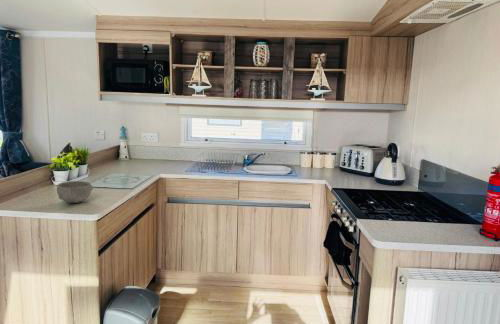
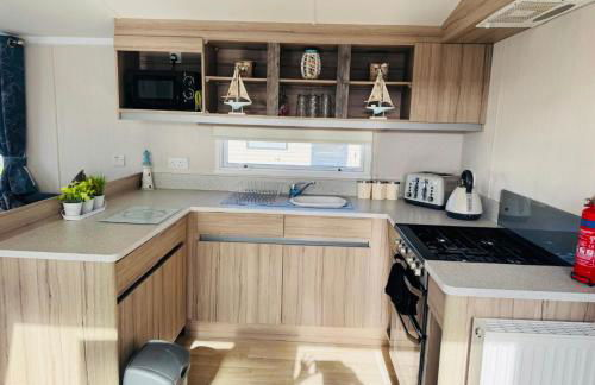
- bowl (74, 192)
